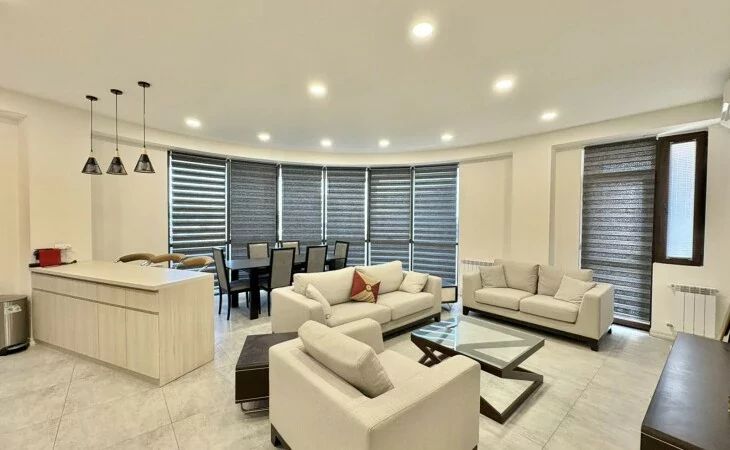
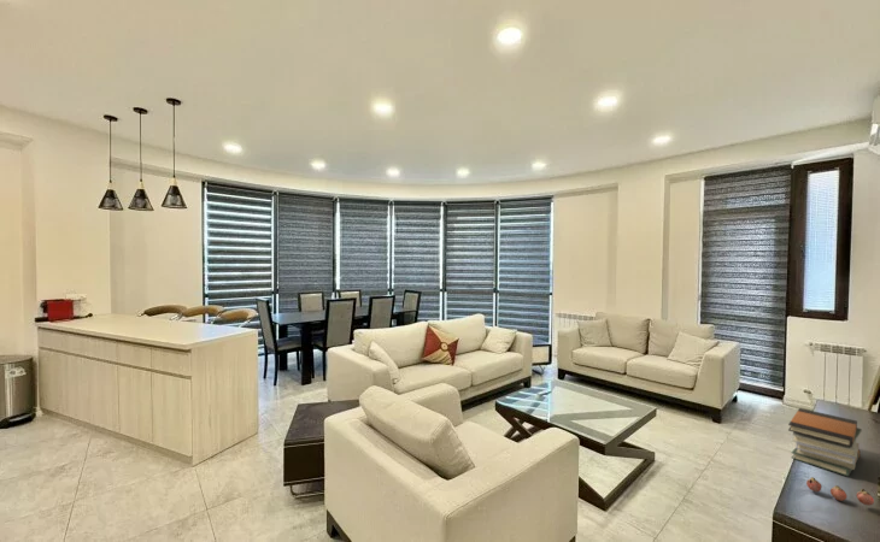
+ book stack (823, 440)
+ decorative ball (838, 490)
